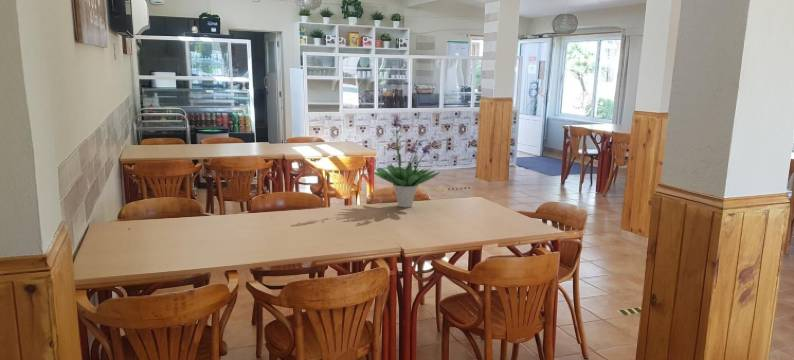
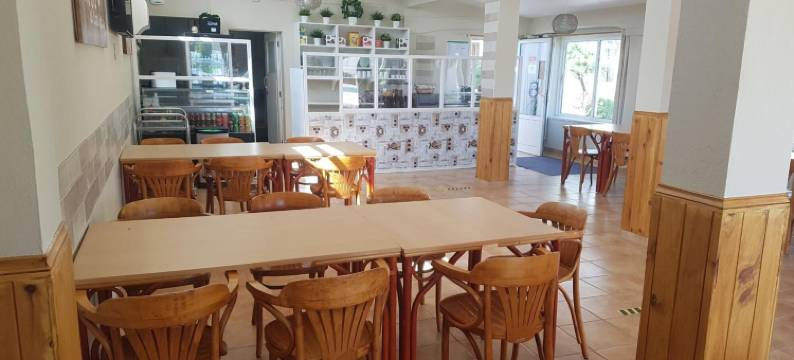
- potted plant (408, 161)
